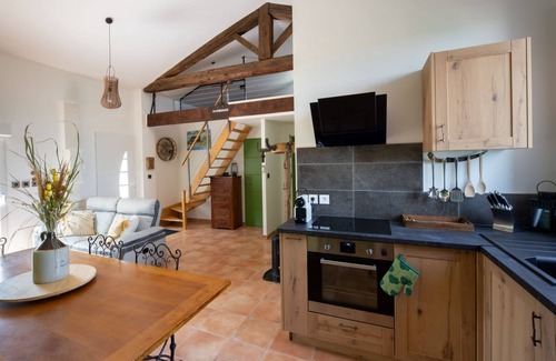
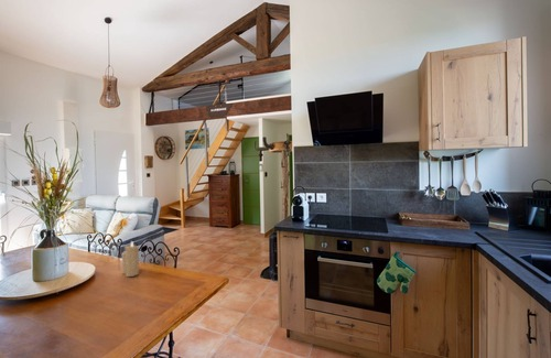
+ candle (130, 257)
